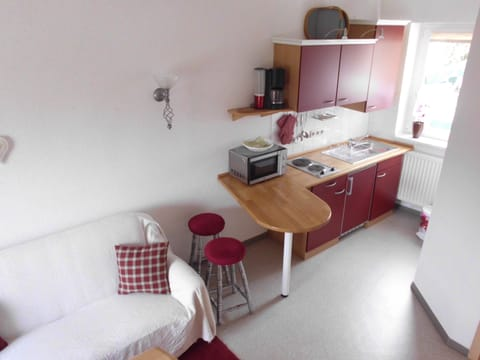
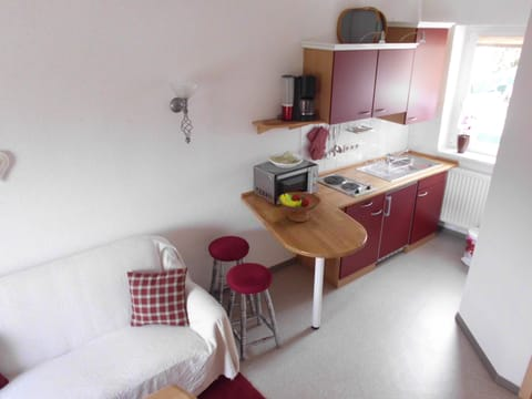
+ fruit bowl (298, 205)
